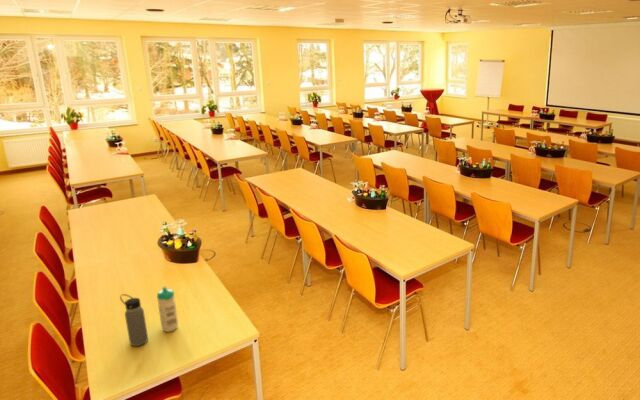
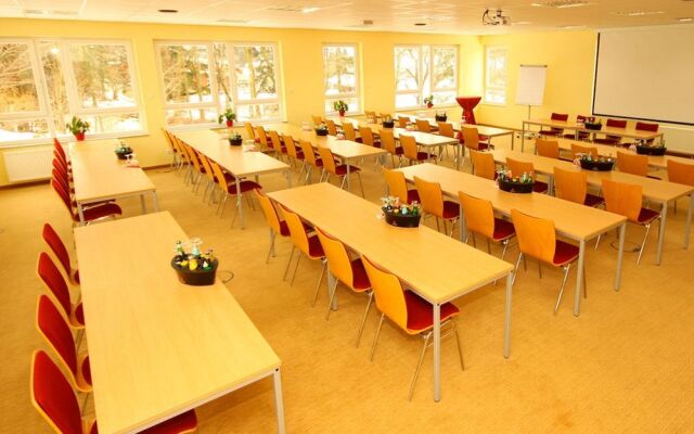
- water bottle (167, 307)
- water bottle (134, 318)
